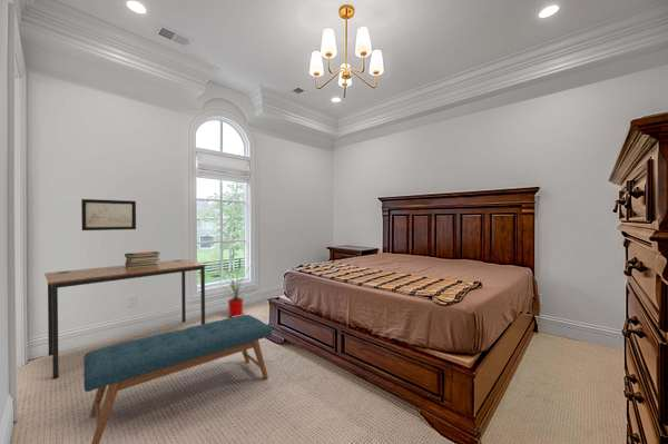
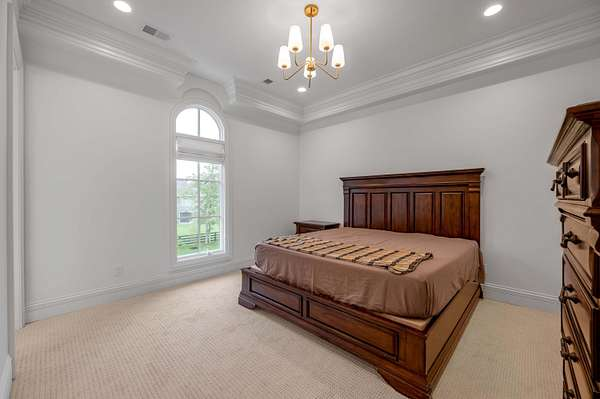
- desk (128, 278)
- wall art (109, 215)
- book stack (143, 259)
- house plant (234, 289)
- bench (188, 364)
